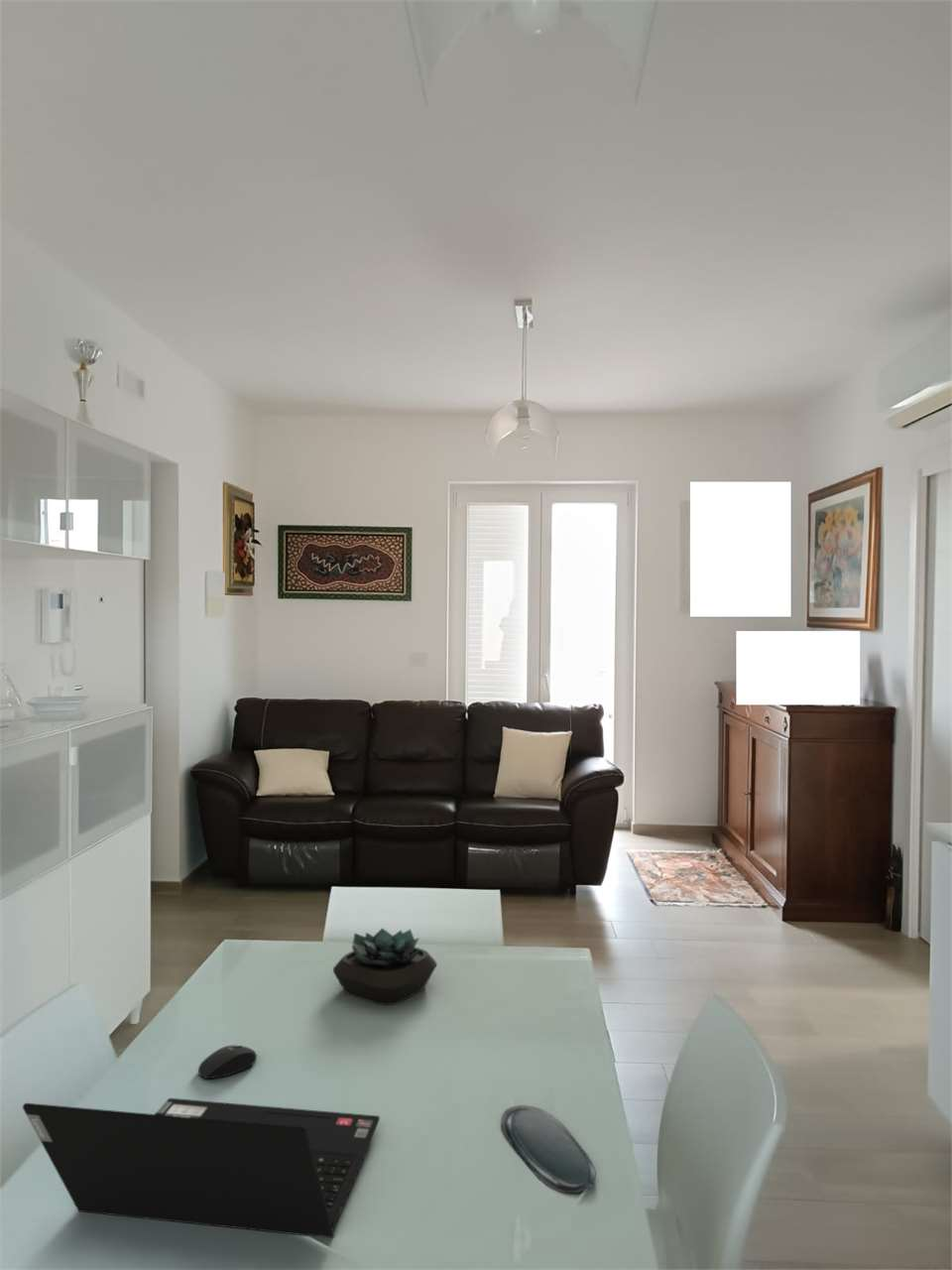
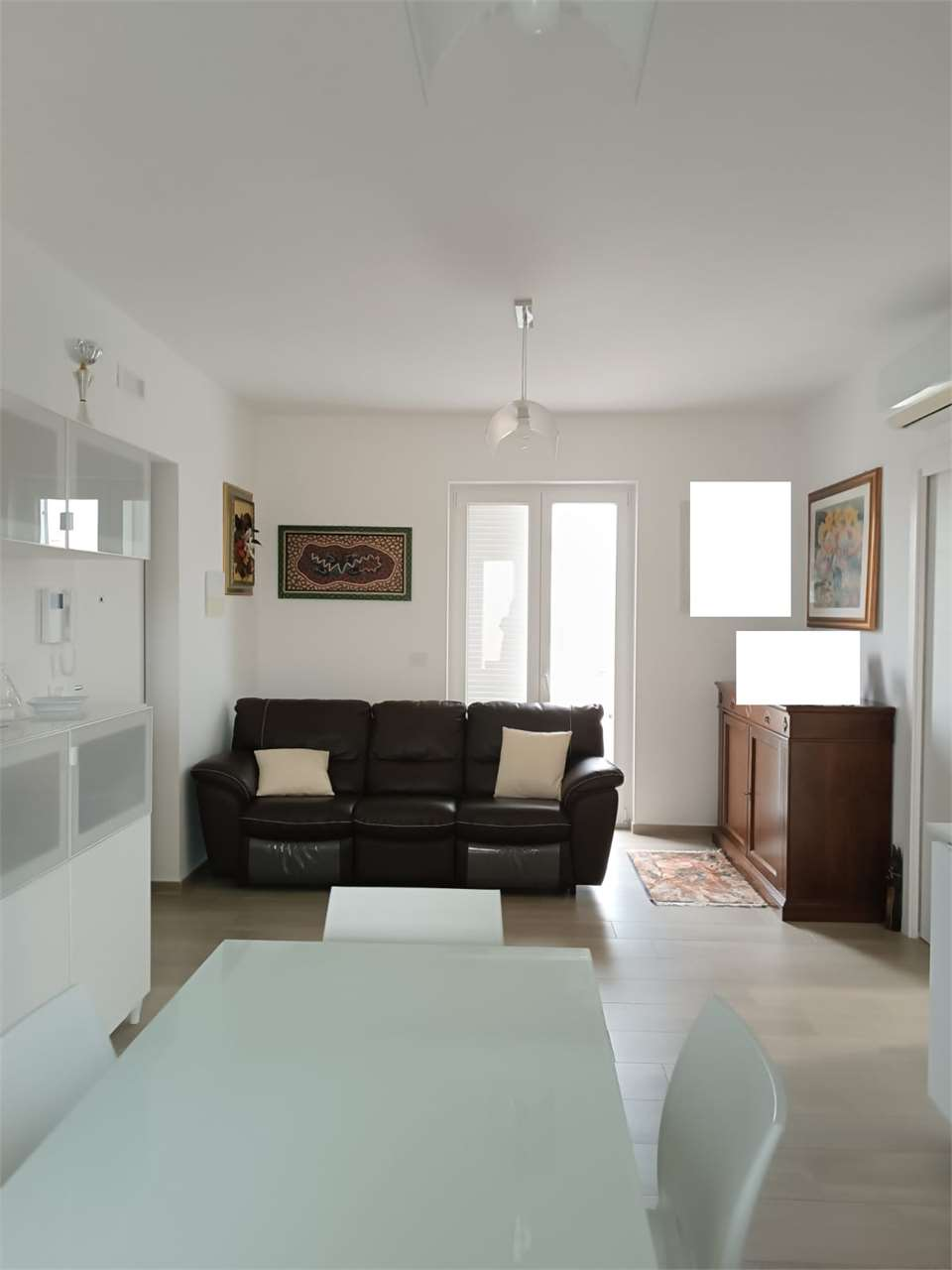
- mouse (227, 1058)
- oval tray (545, 1145)
- laptop computer (224, 1116)
- succulent plant (385, 962)
